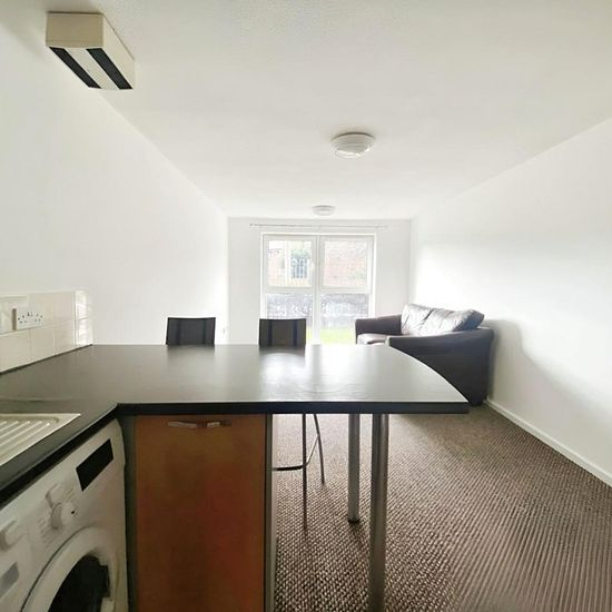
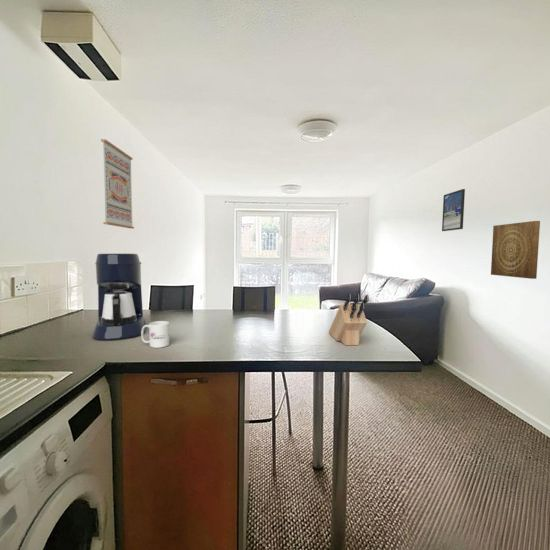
+ mug (155, 334)
+ wall art (119, 188)
+ coffee maker (120, 292)
+ wall art (513, 250)
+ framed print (452, 211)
+ knife block (348, 315)
